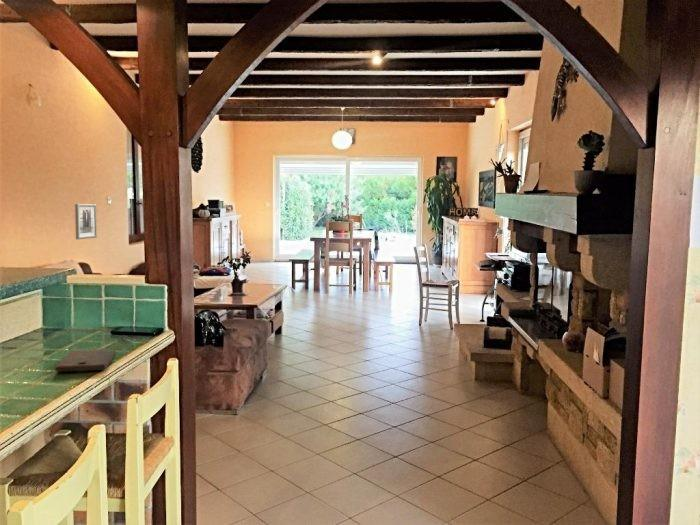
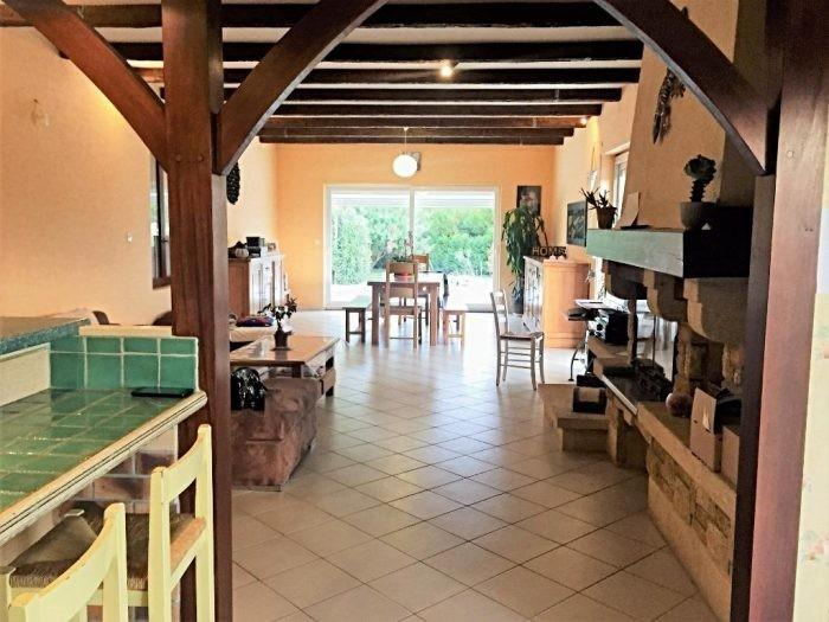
- cutting board (87, 359)
- wall art (86, 221)
